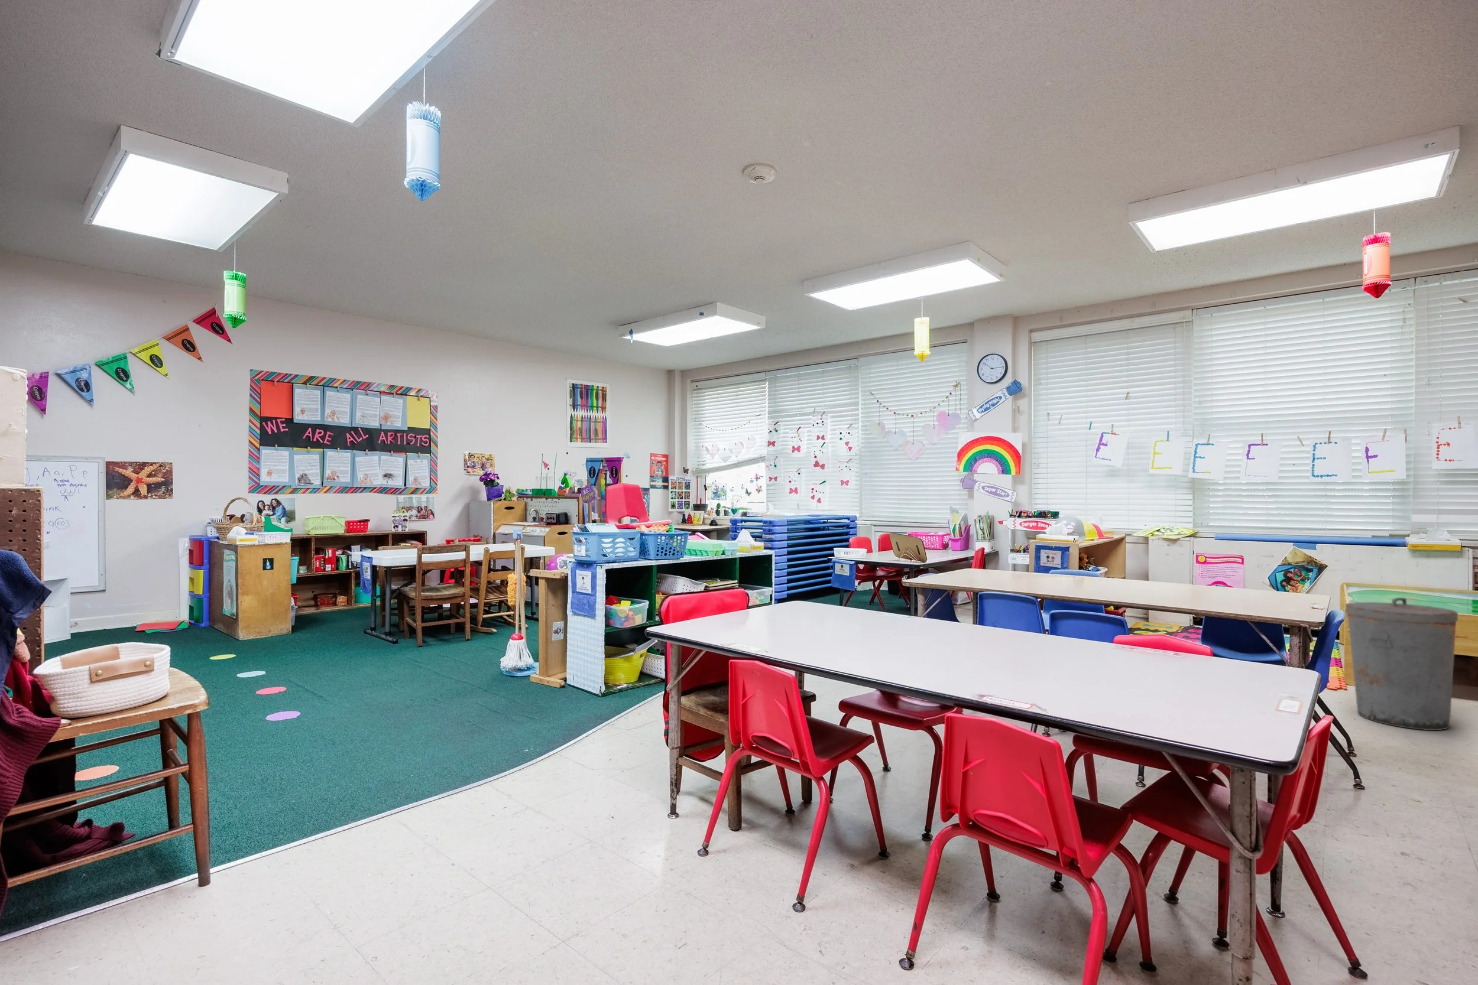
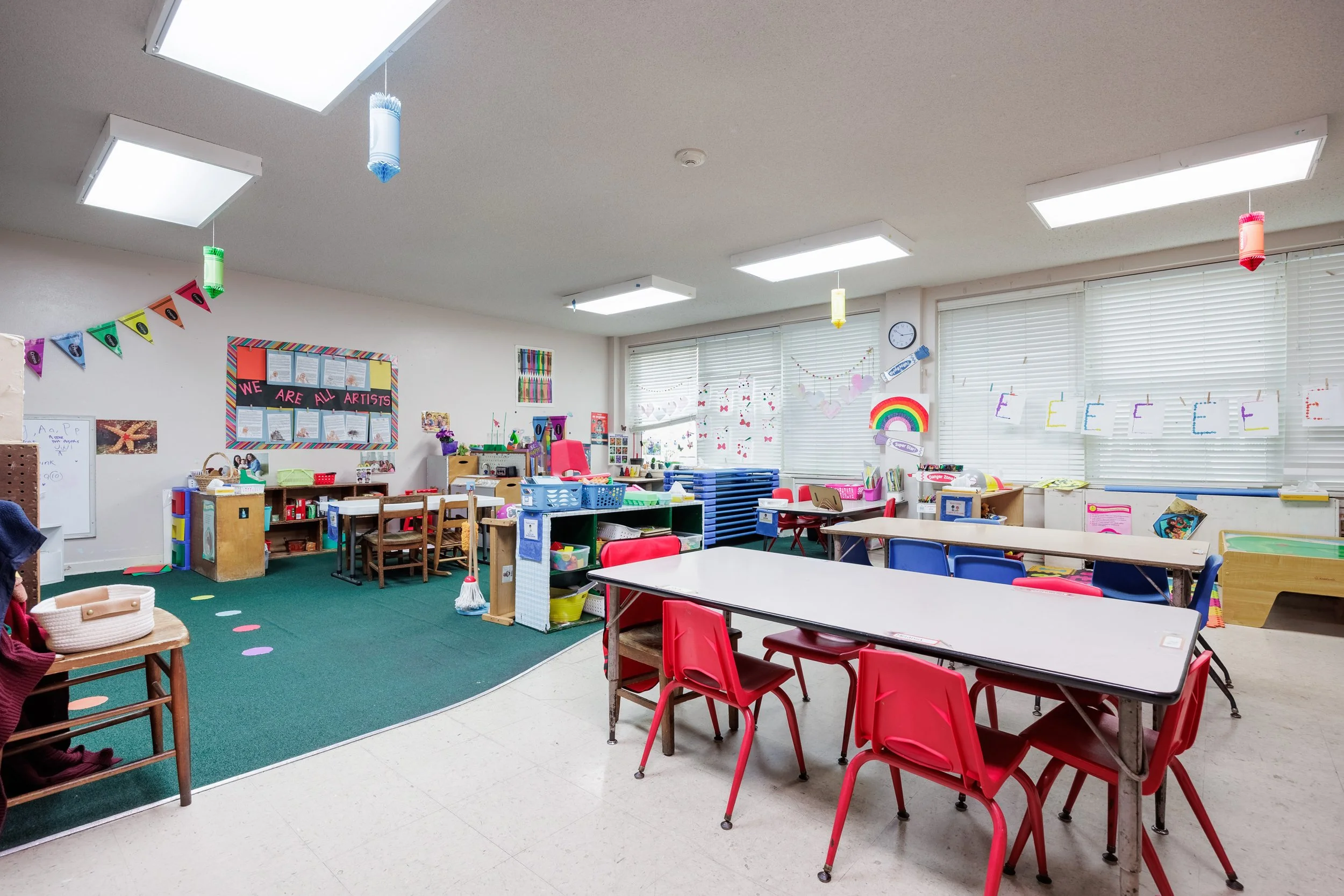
- trash can (1400, 658)
